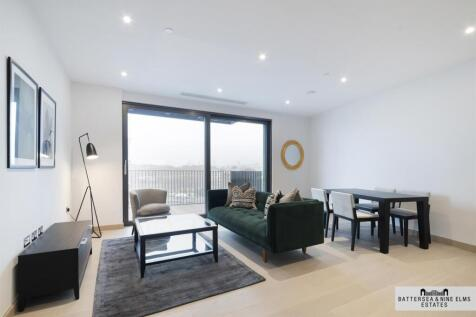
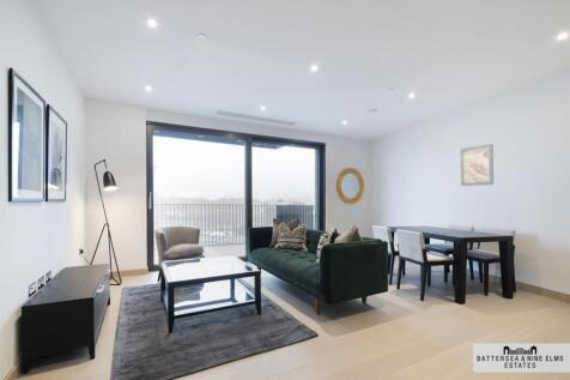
+ wall art (475, 165)
